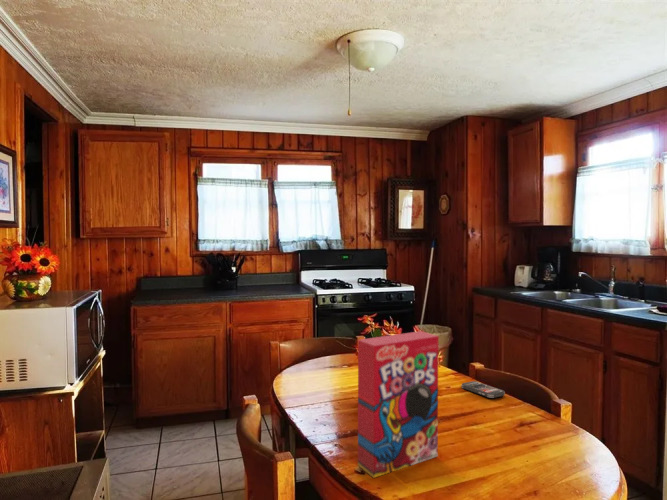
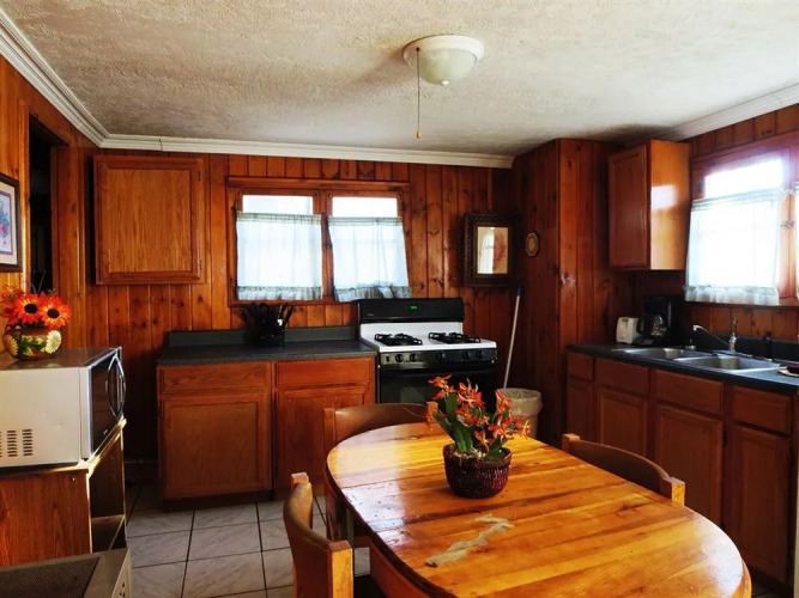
- cereal box (398, 399)
- smartphone (482, 389)
